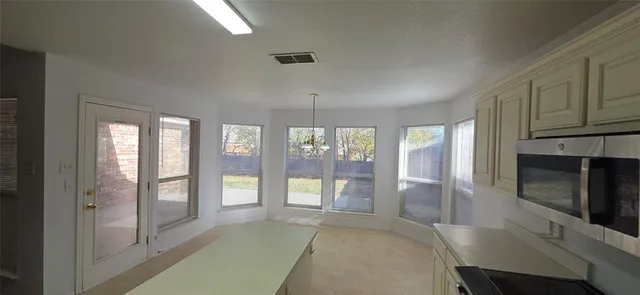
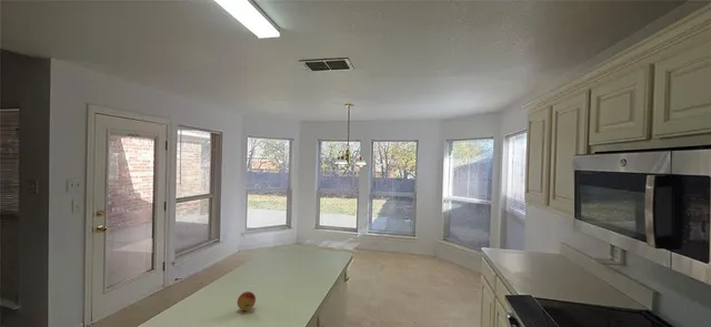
+ fruit (246, 300)
